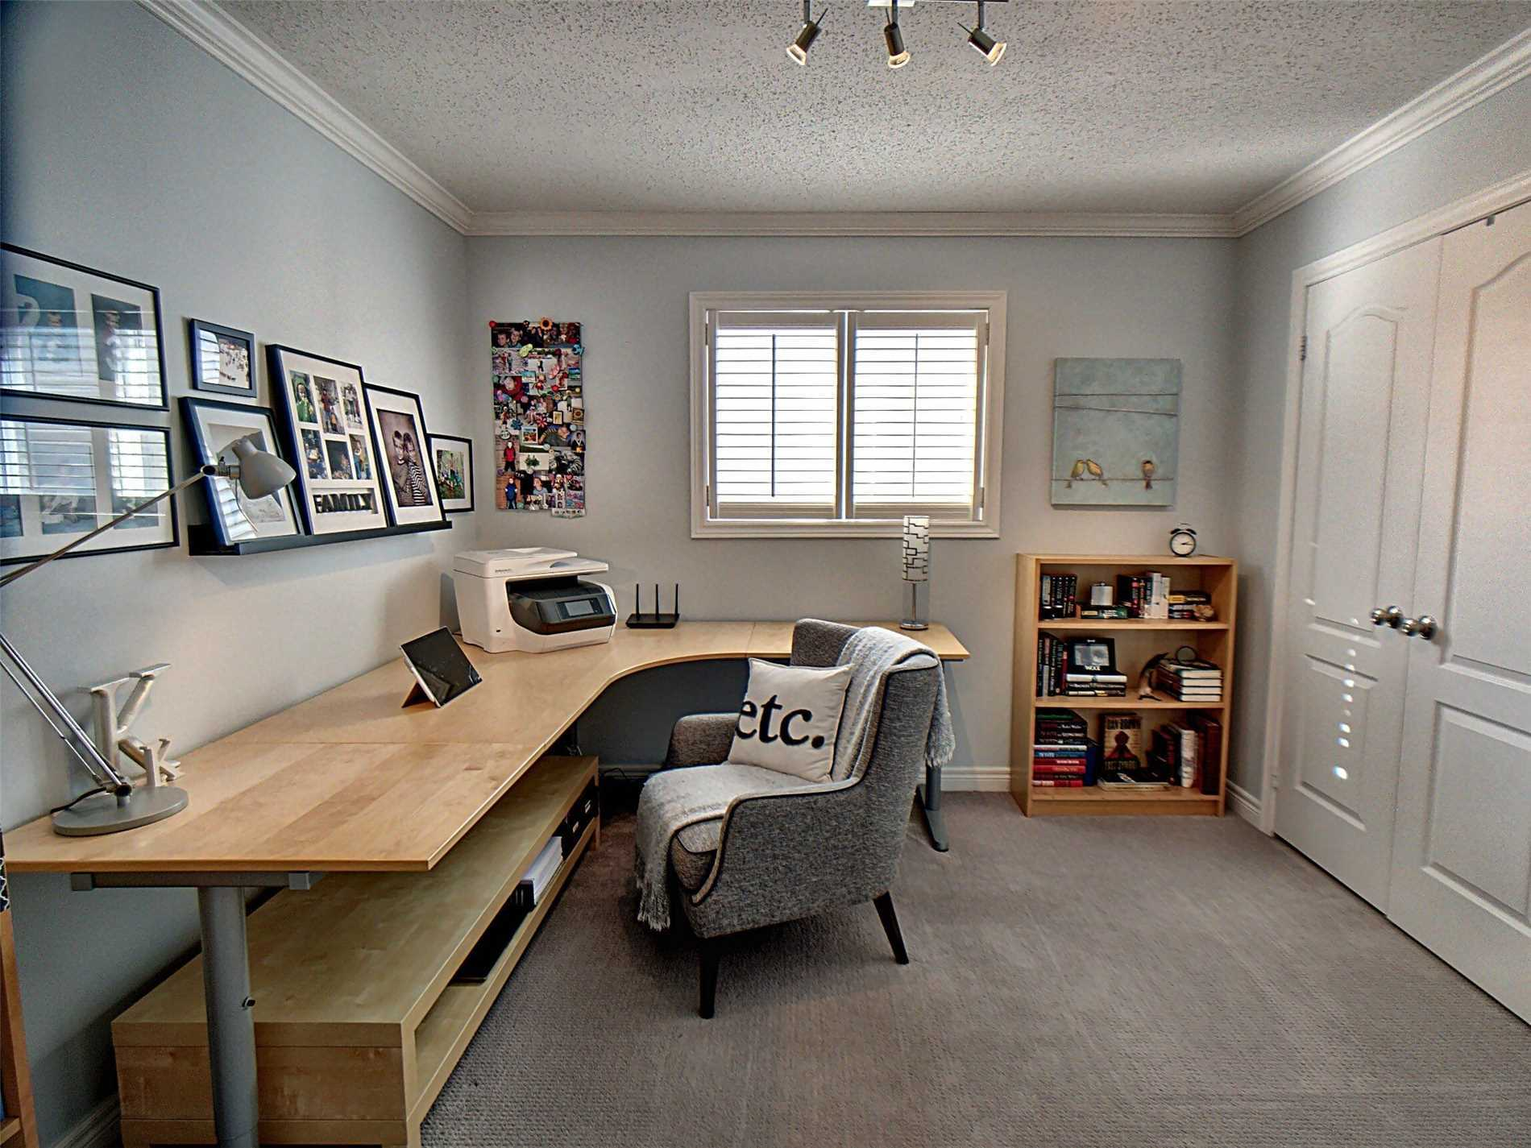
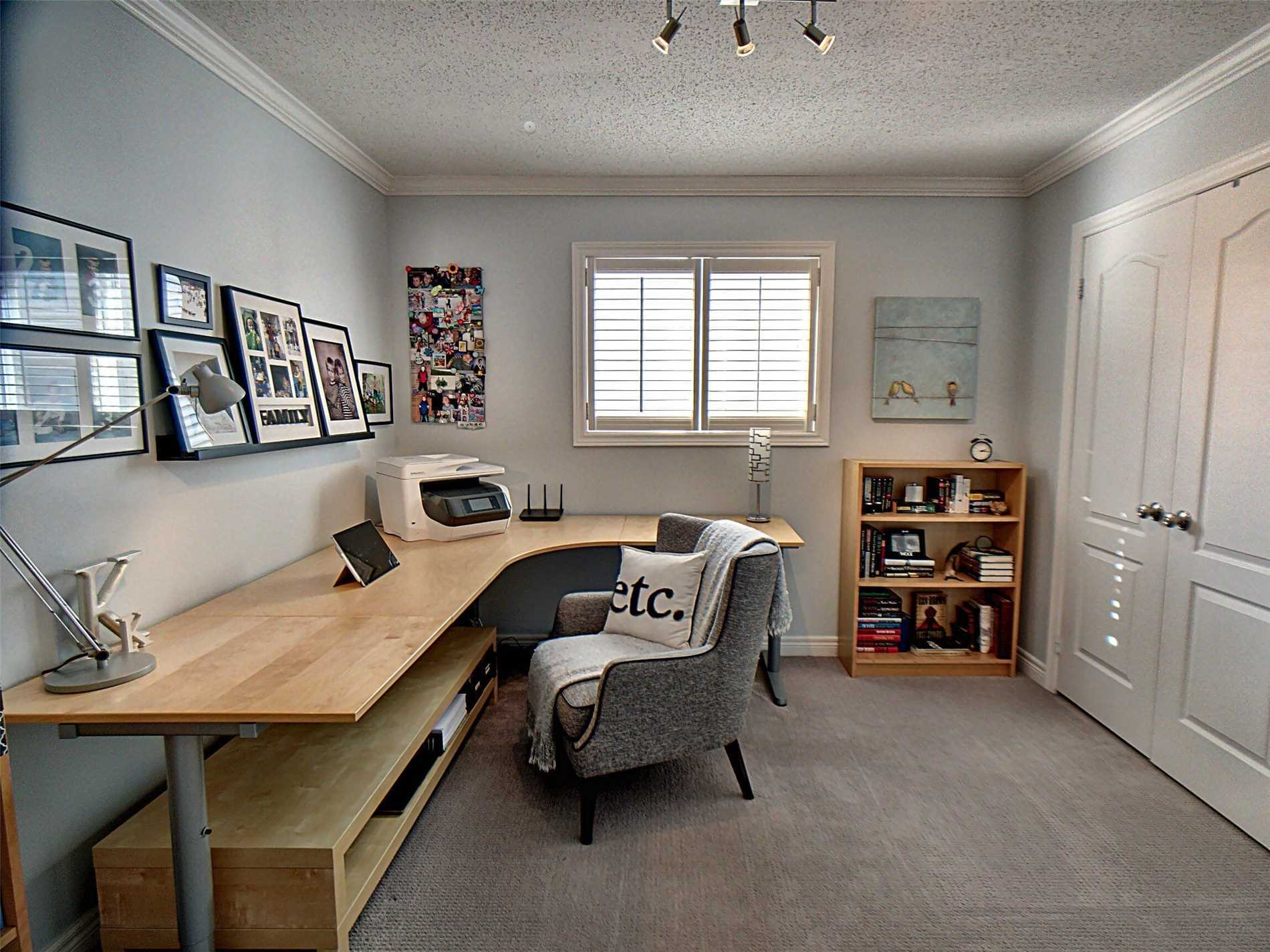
+ smoke detector (529, 128)
